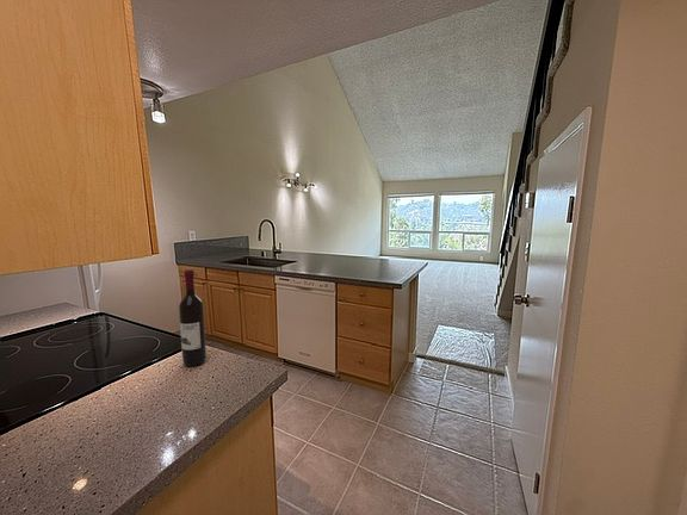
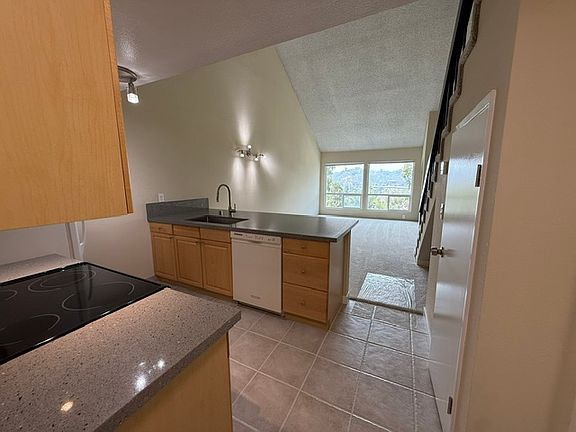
- wine bottle (191, 316)
